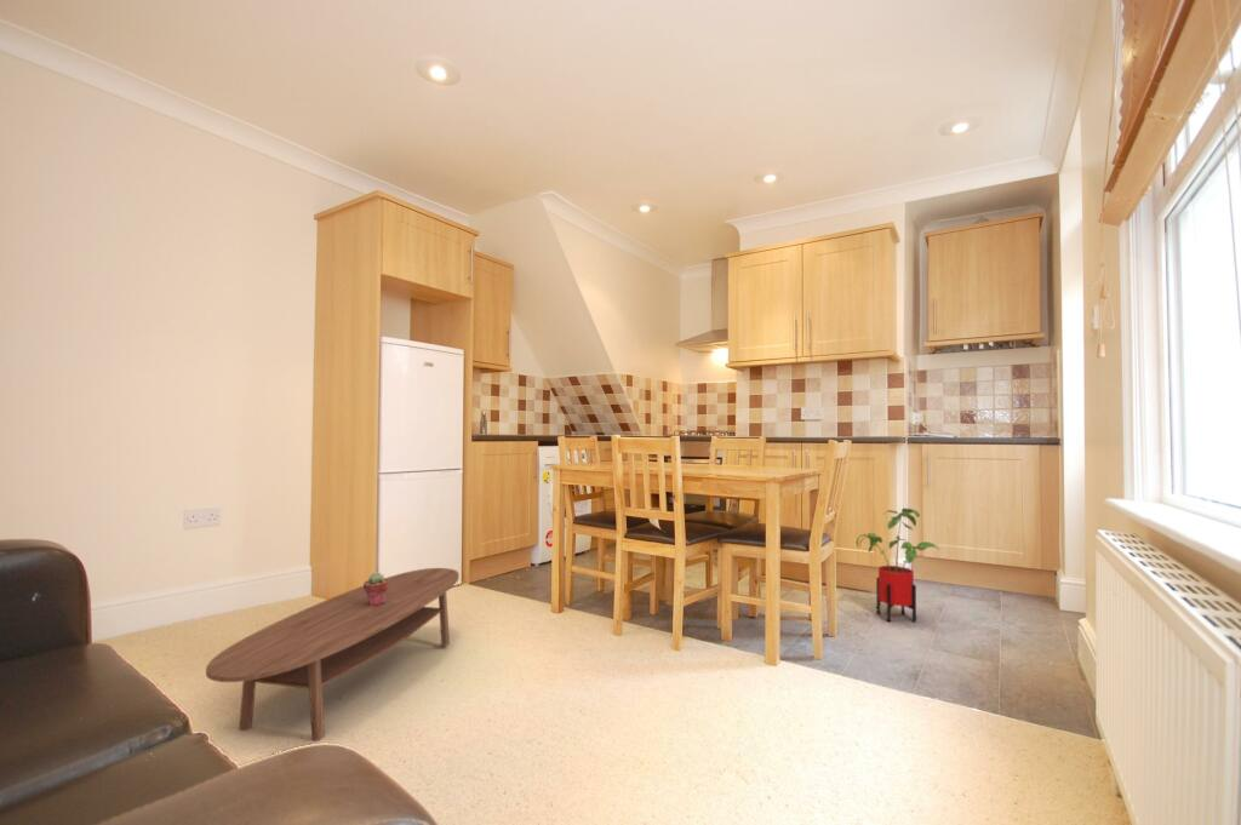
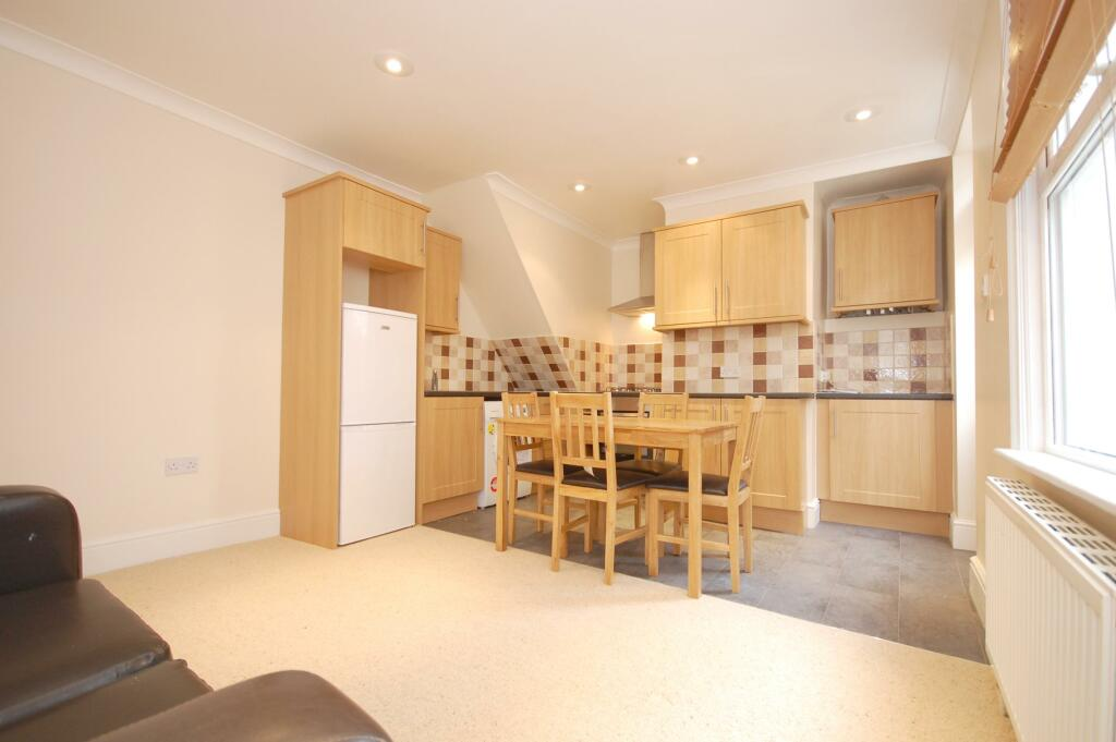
- potted succulent (376, 586)
- coffee table (361, 643)
- house plant (897, 561)
